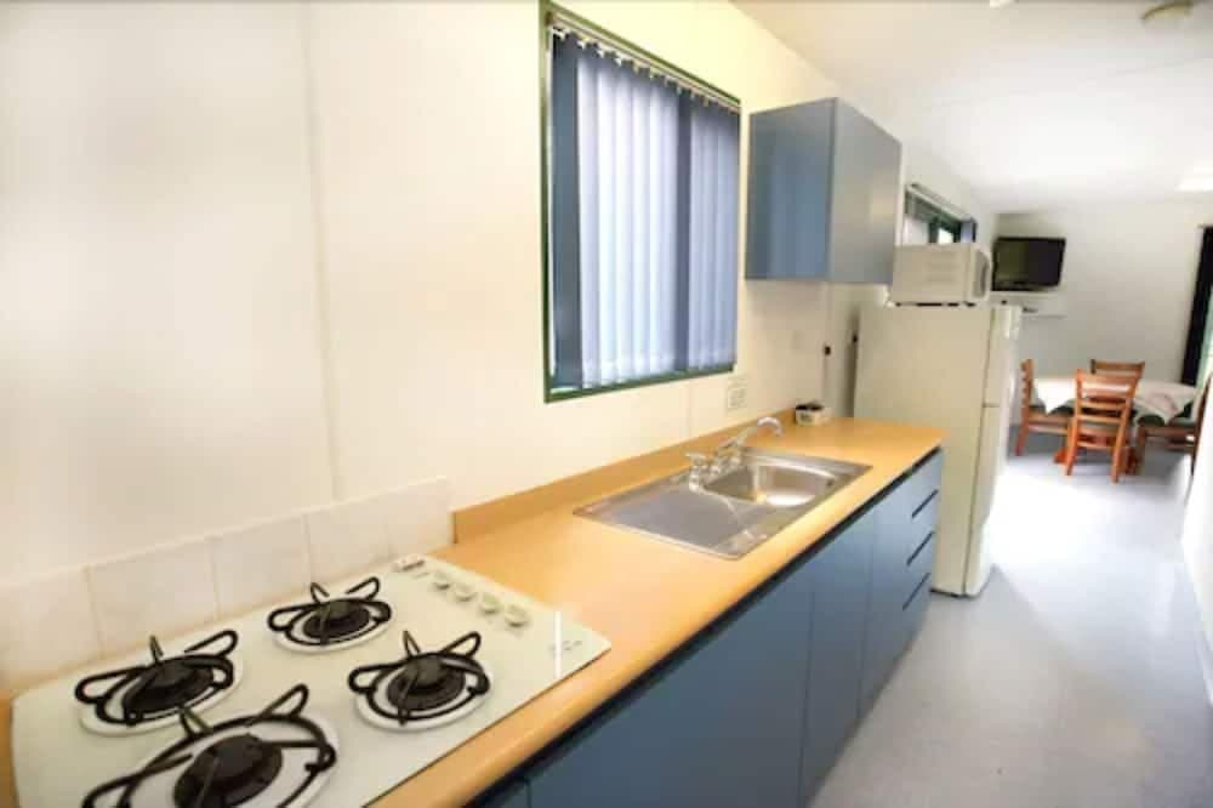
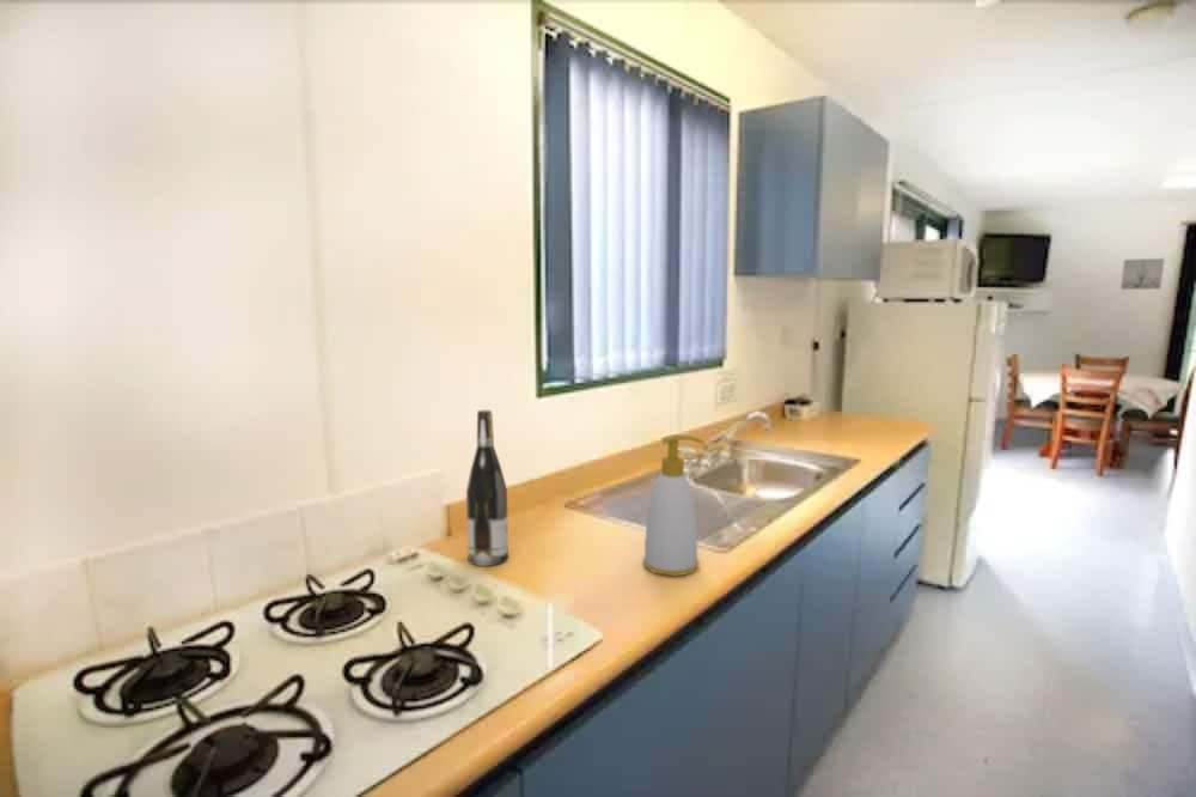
+ wine bottle (486, 485)
+ soap bottle (672, 501)
+ wall art (1141, 274)
